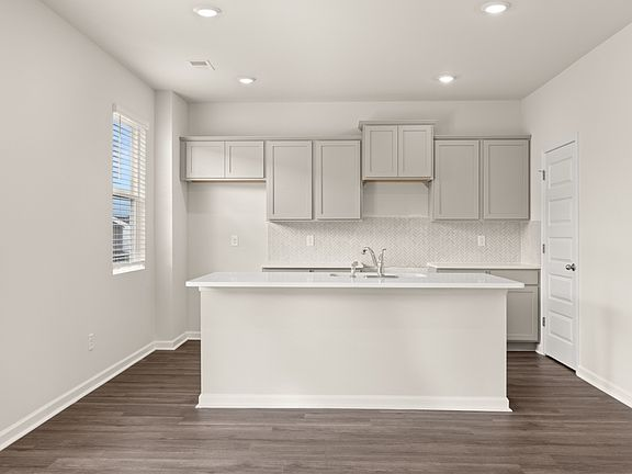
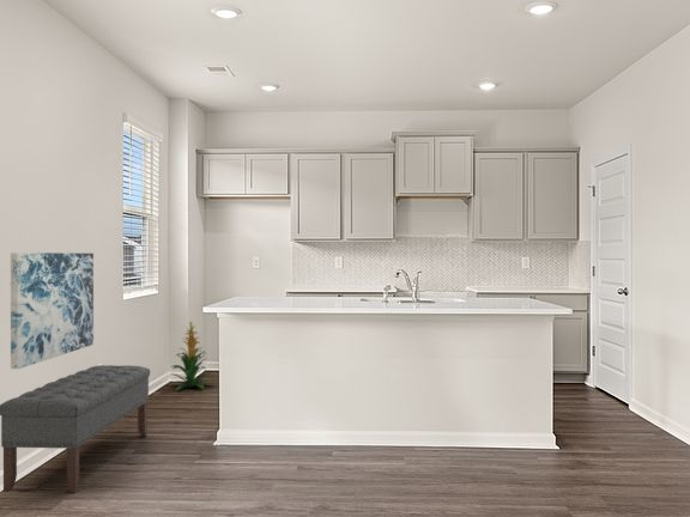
+ wall art (56, 304)
+ indoor plant (190, 353)
+ bench (84, 419)
